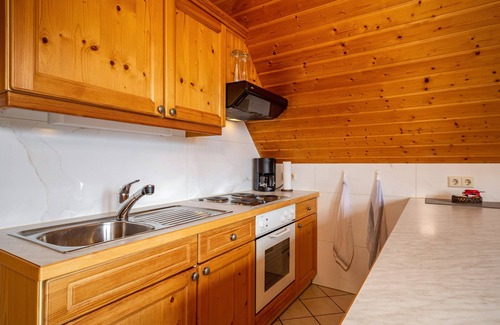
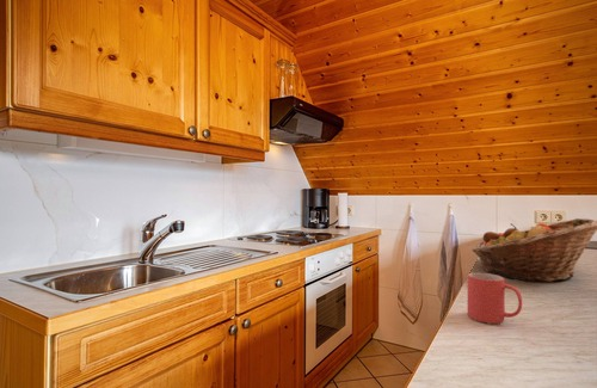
+ mug (493, 298)
+ fruit basket (531, 245)
